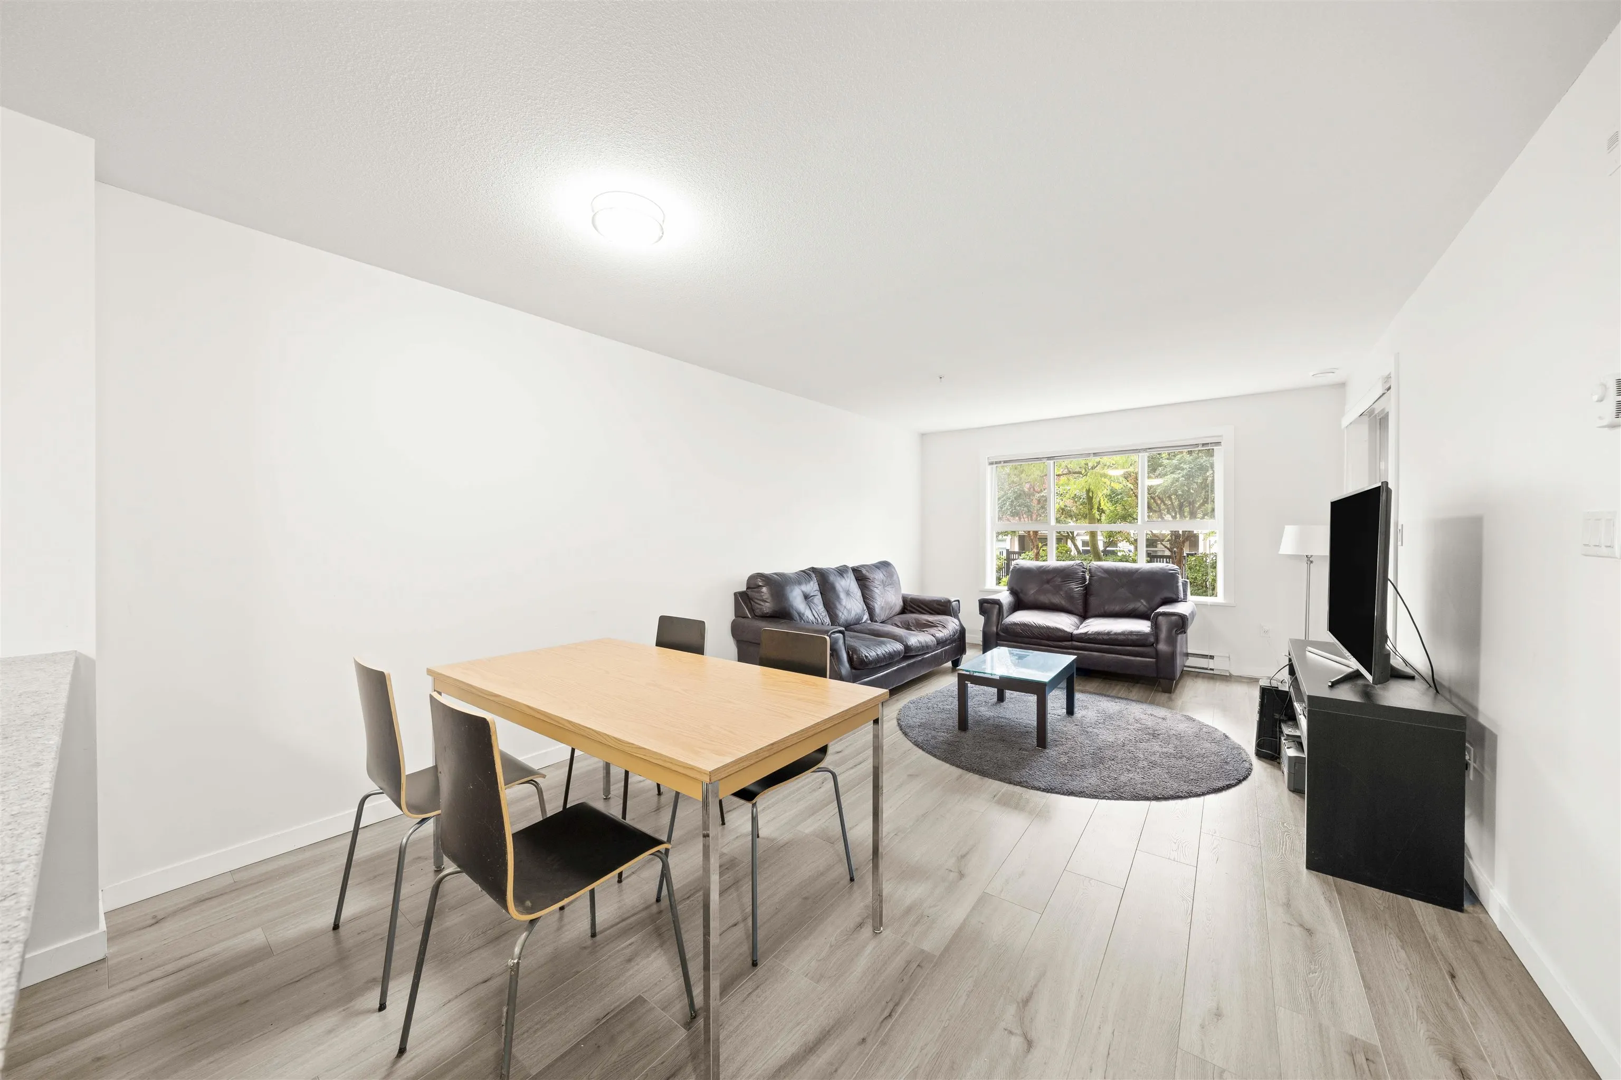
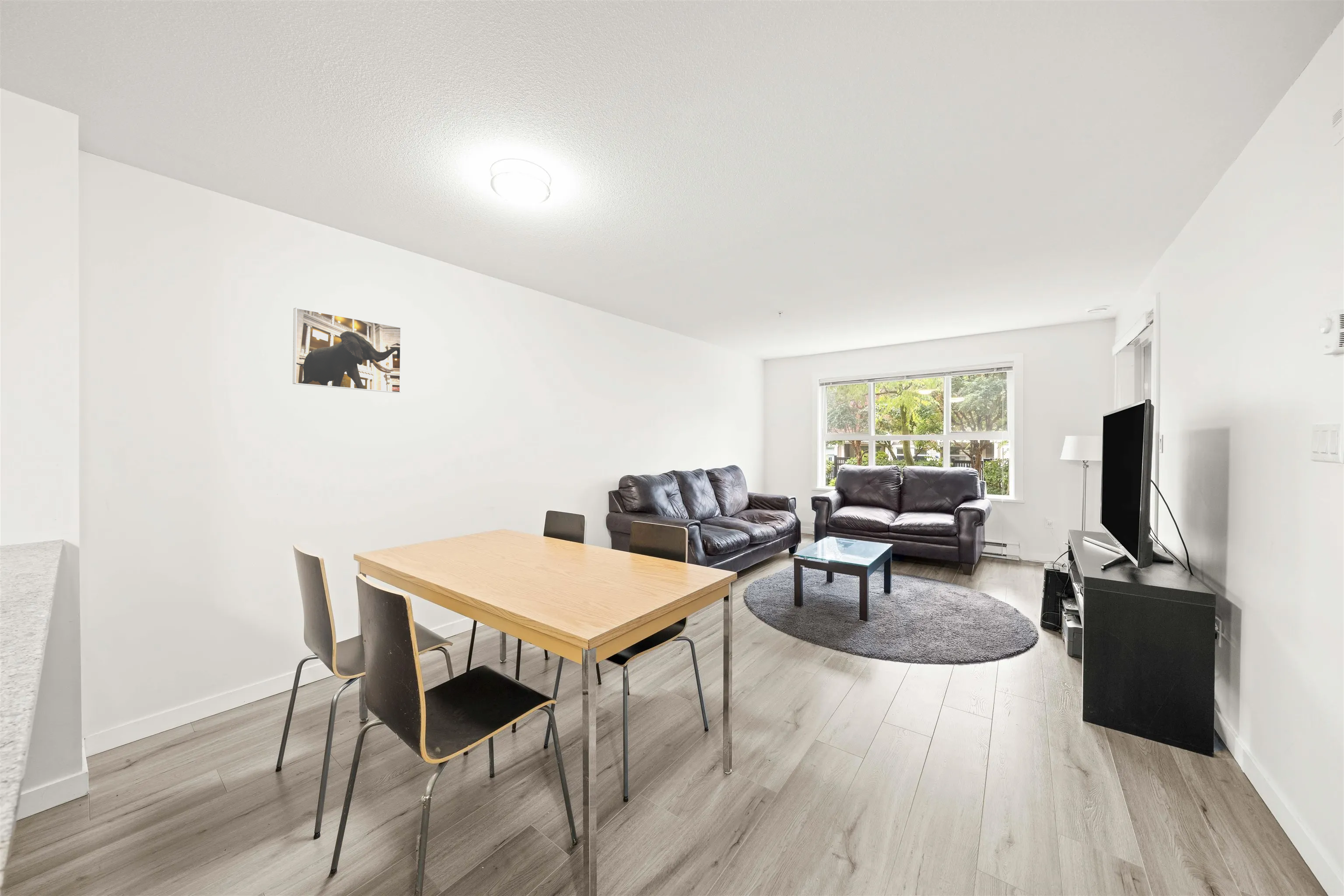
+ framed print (350, 354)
